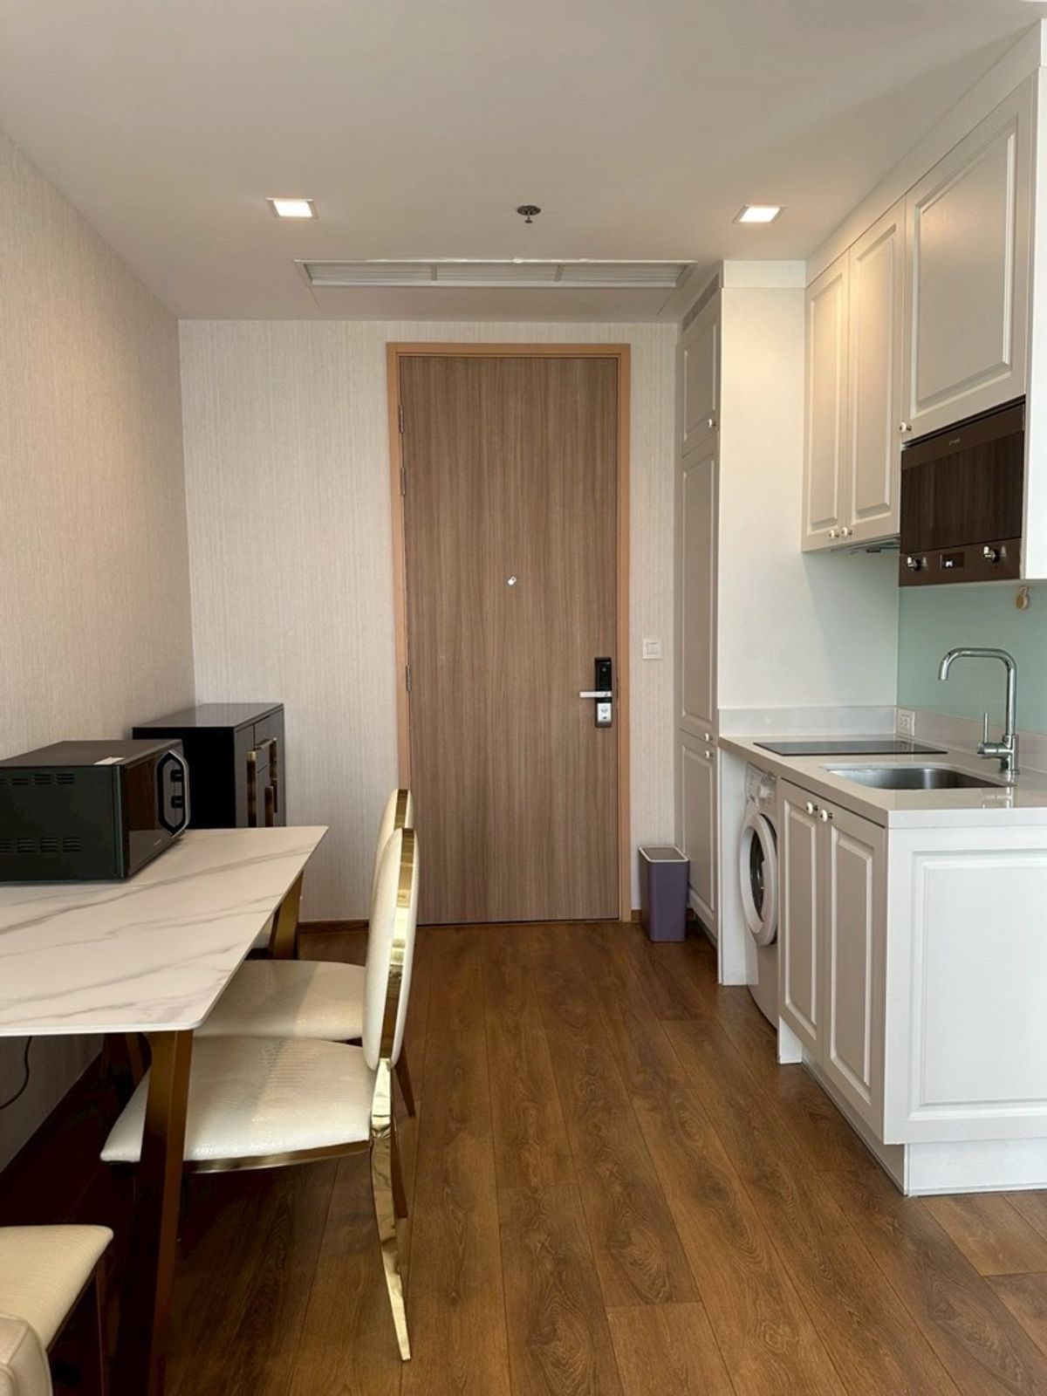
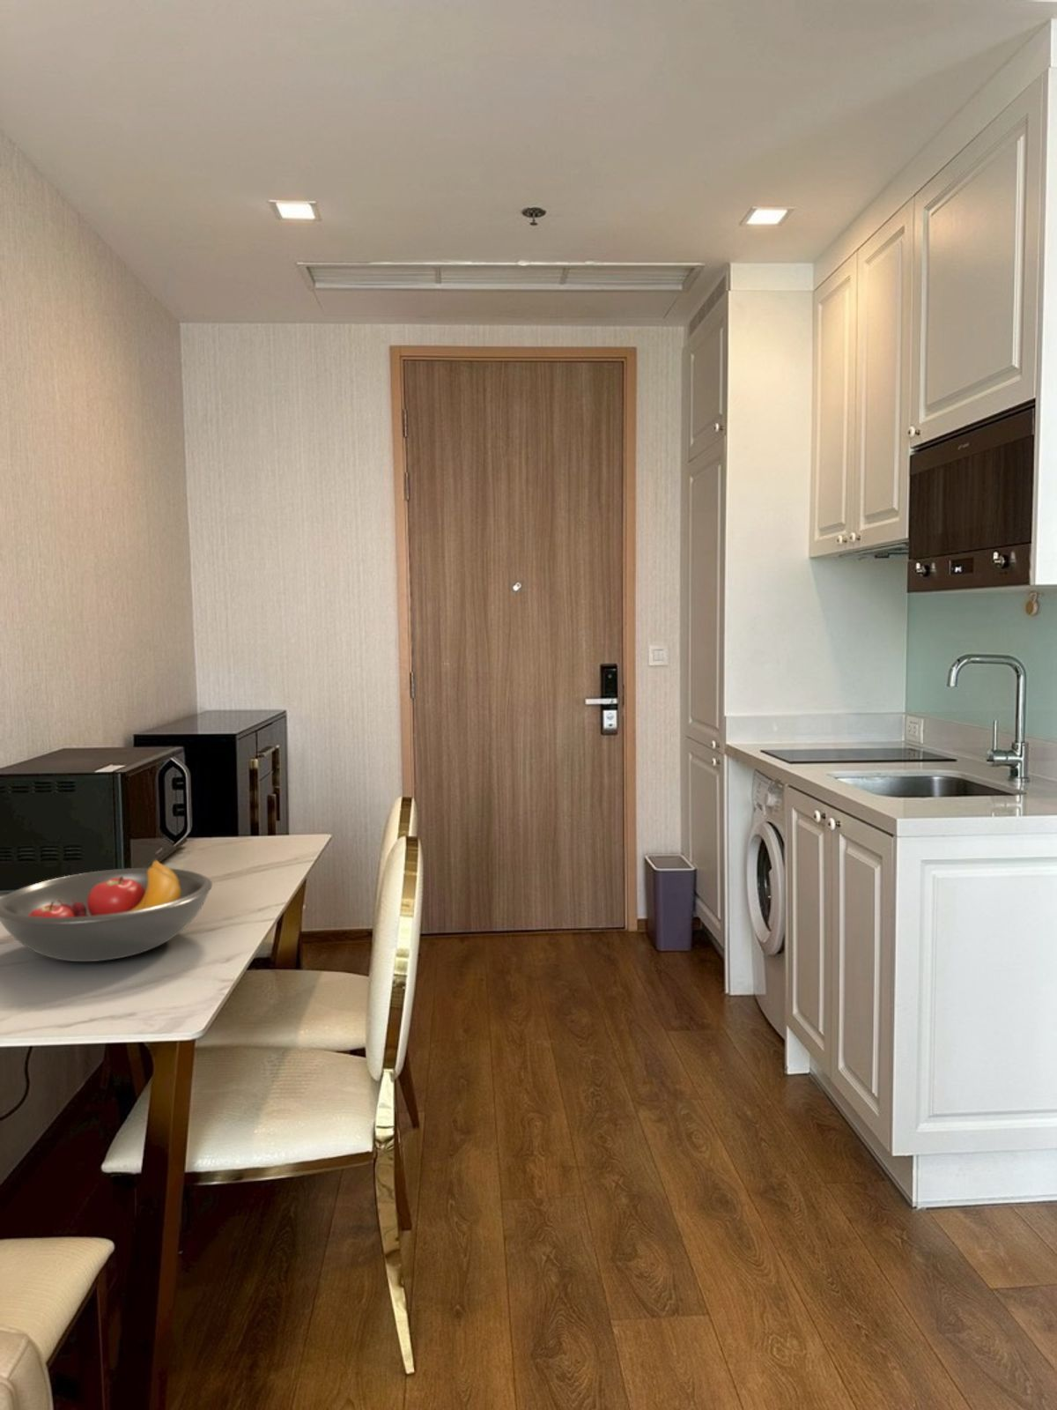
+ fruit bowl (108, 913)
